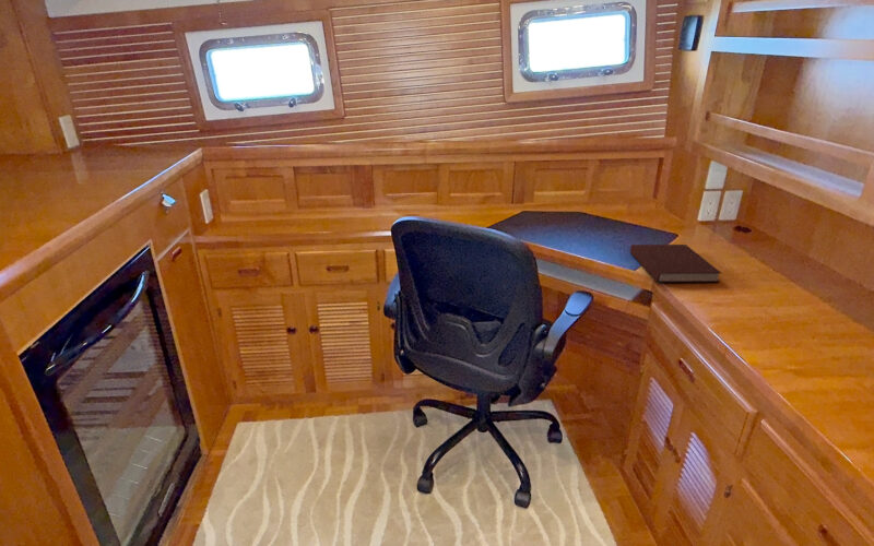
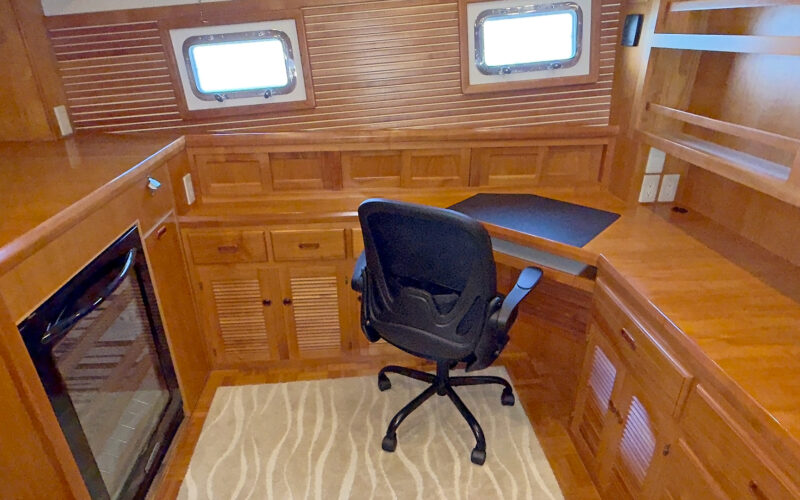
- notebook (672, 262)
